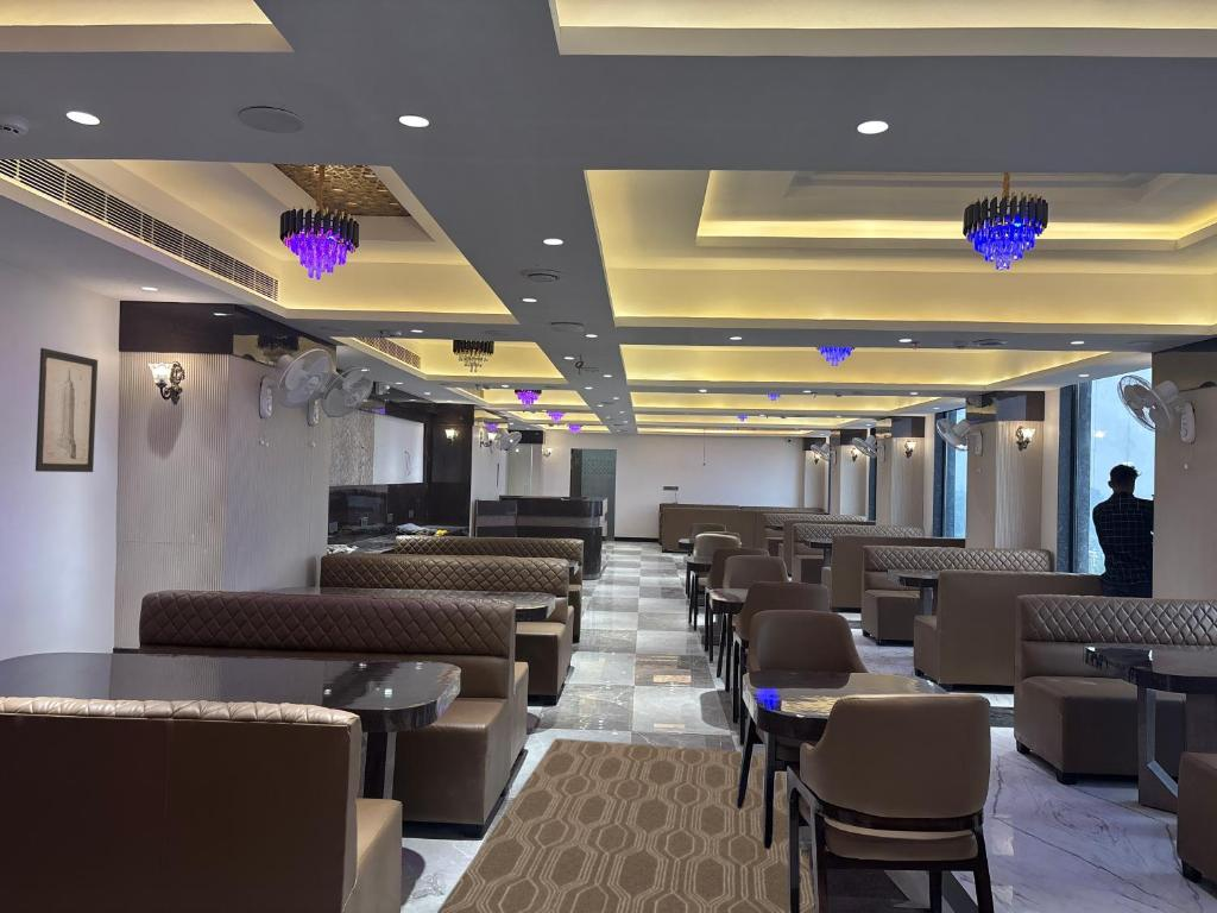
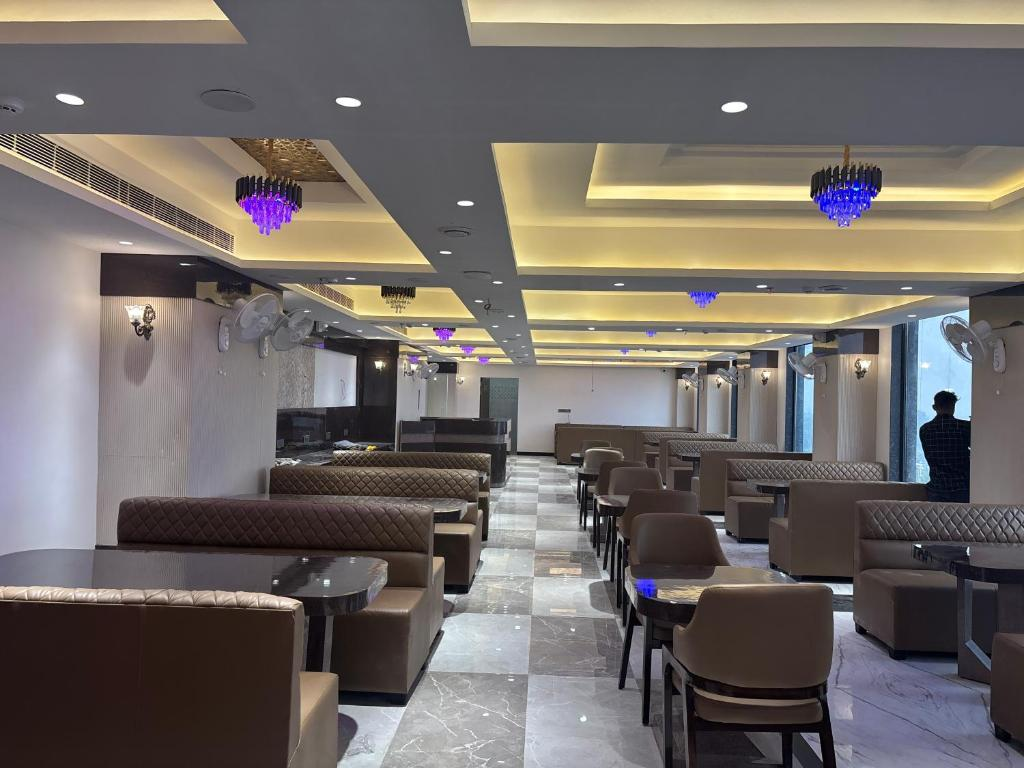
- rug (655, 816)
- wall art (68, 413)
